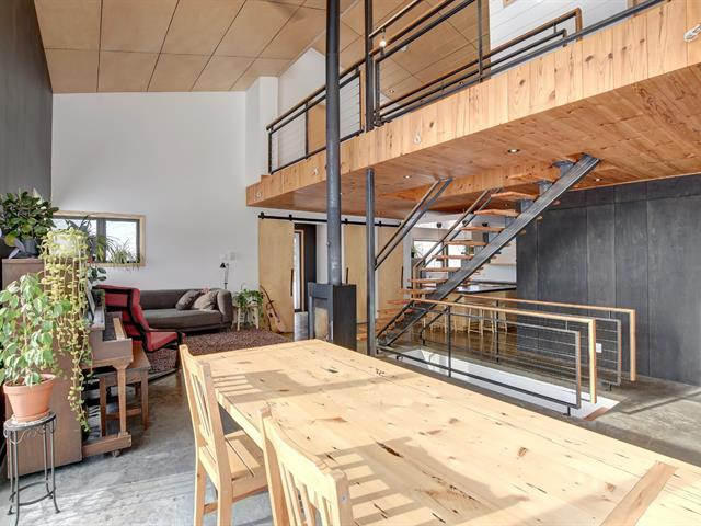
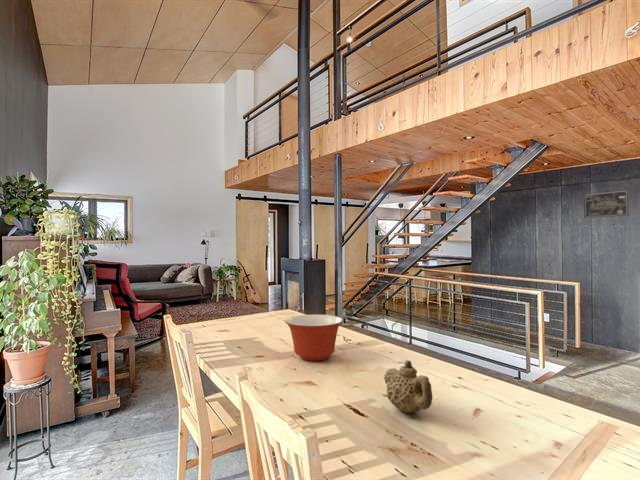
+ wall art (605, 204)
+ teapot (408, 386)
+ mixing bowl (314, 338)
